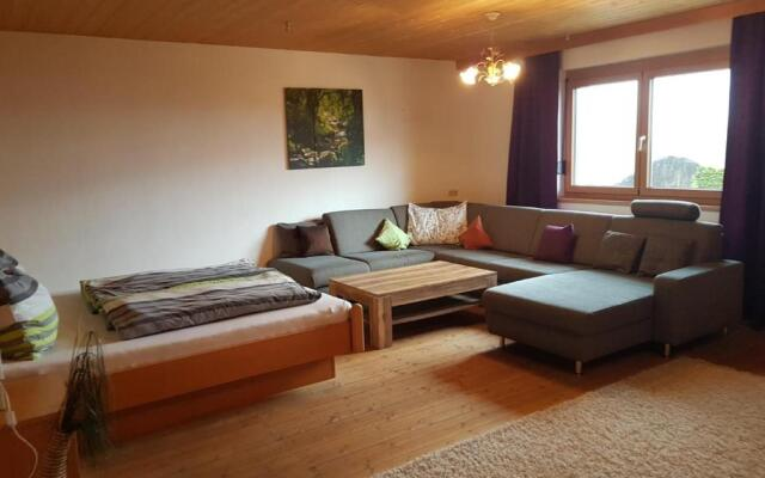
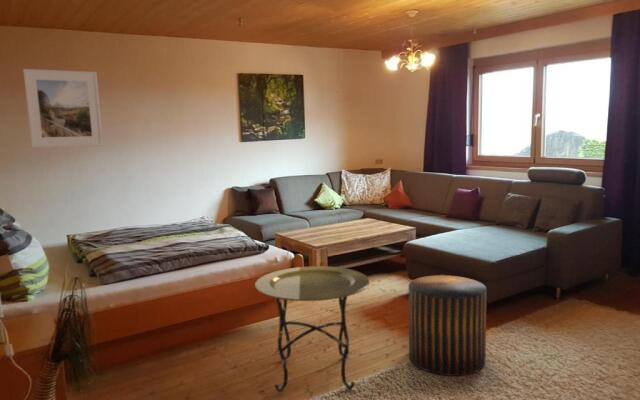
+ stool (446, 322)
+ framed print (64, 108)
+ side table (313, 328)
